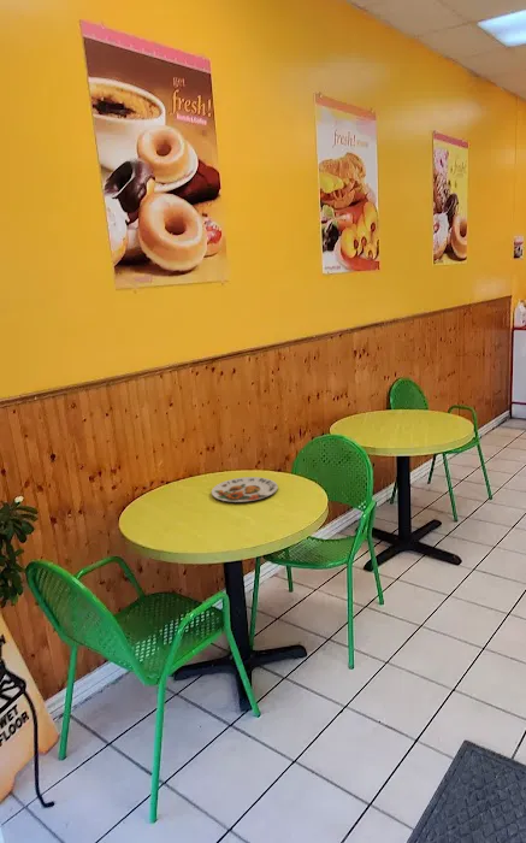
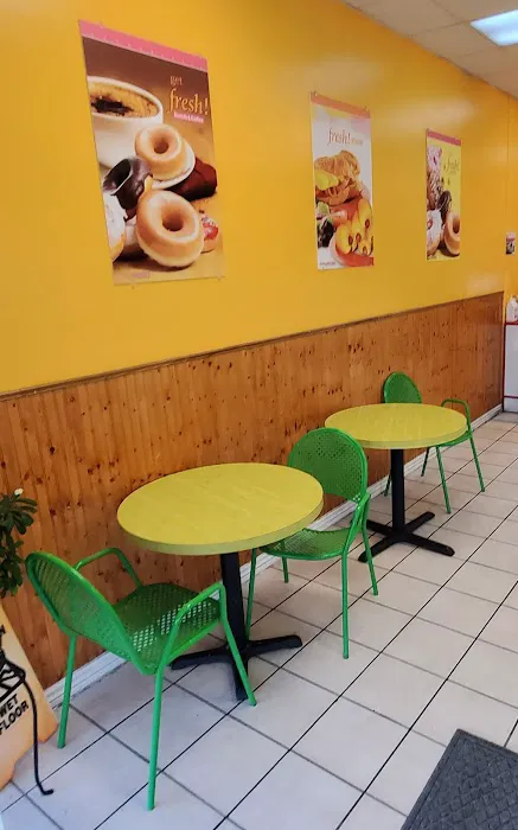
- plate (244, 489)
